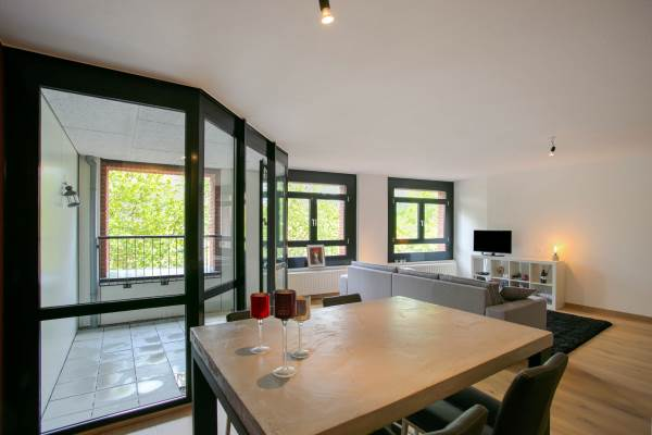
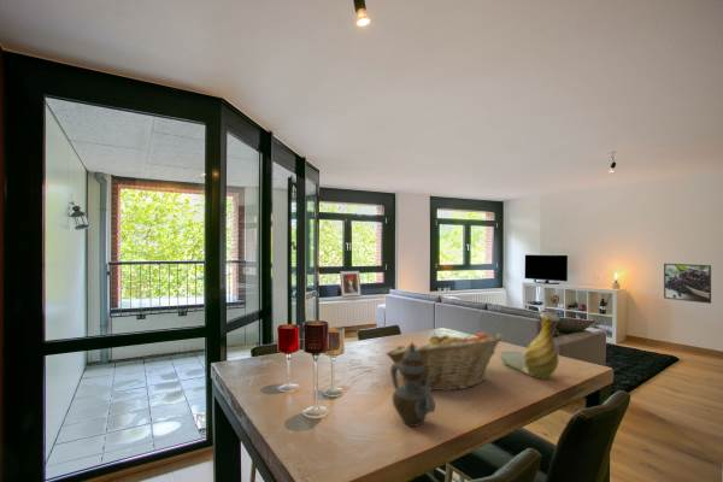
+ fruit basket (445, 353)
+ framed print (686, 282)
+ vase (531, 341)
+ teapot (411, 381)
